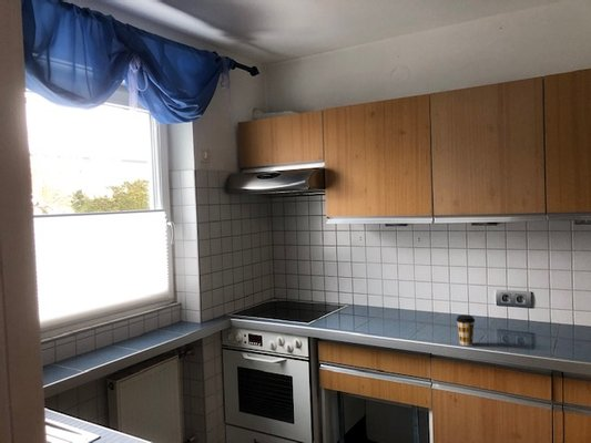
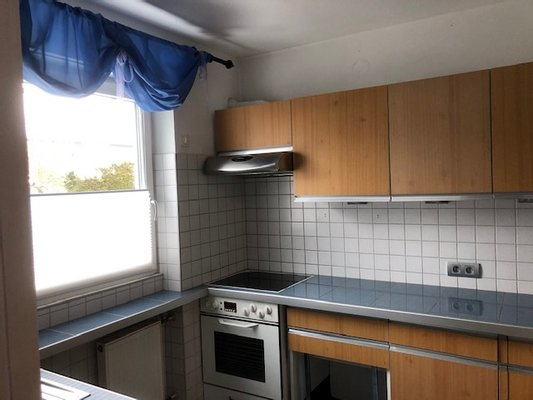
- coffee cup (466, 330)
